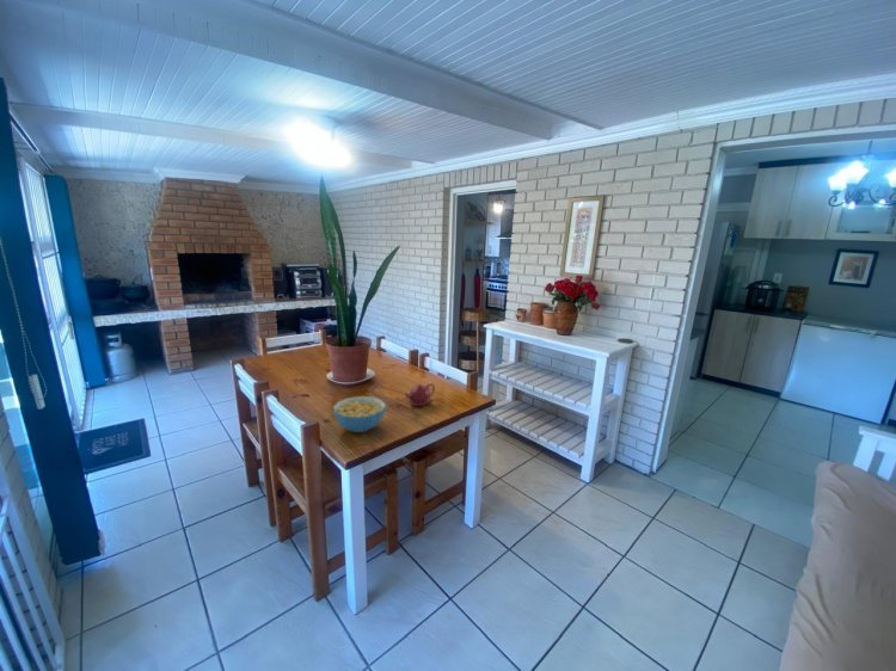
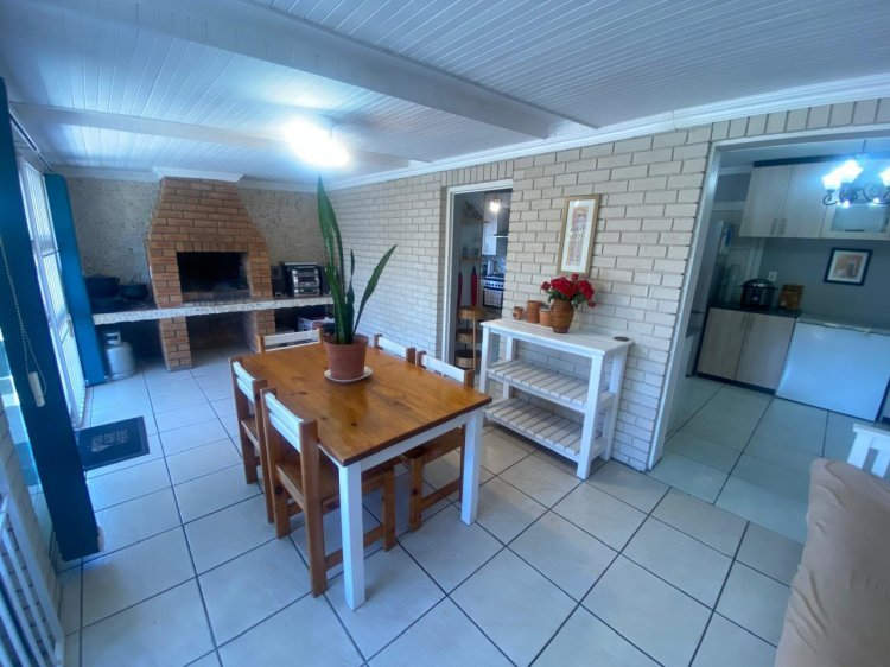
- teapot (419, 394)
- cereal bowl (360, 417)
